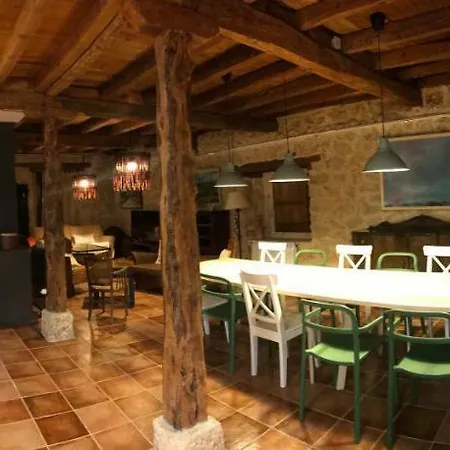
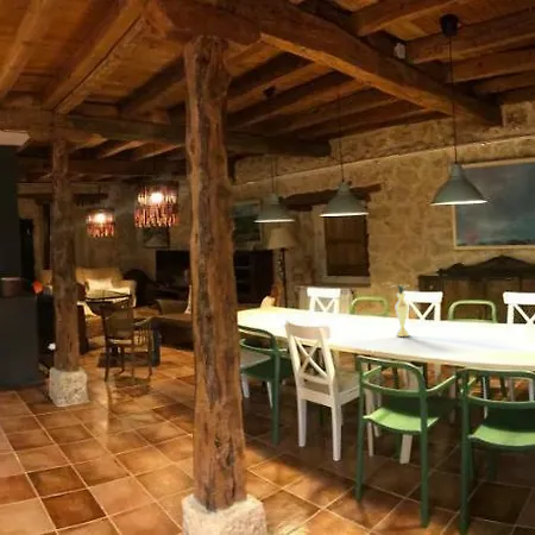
+ vase (401, 308)
